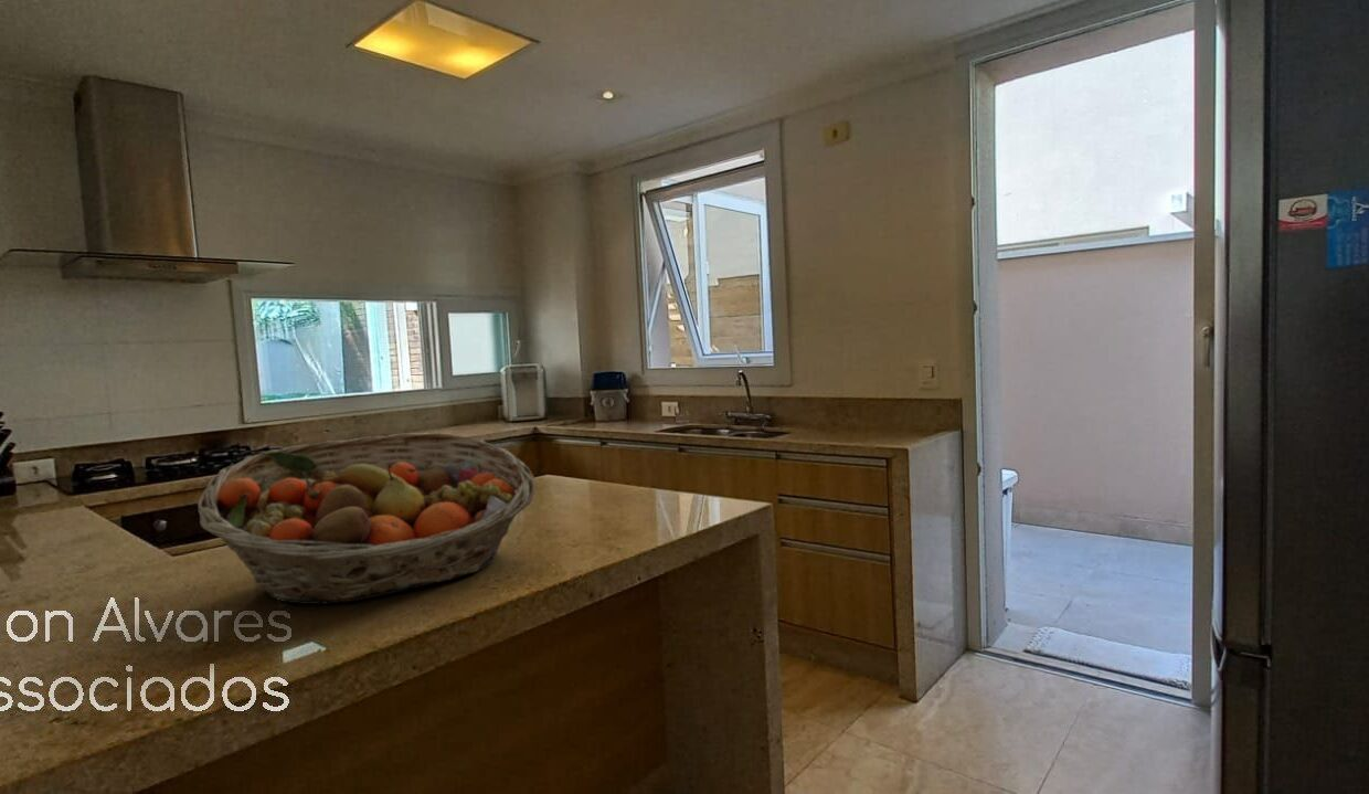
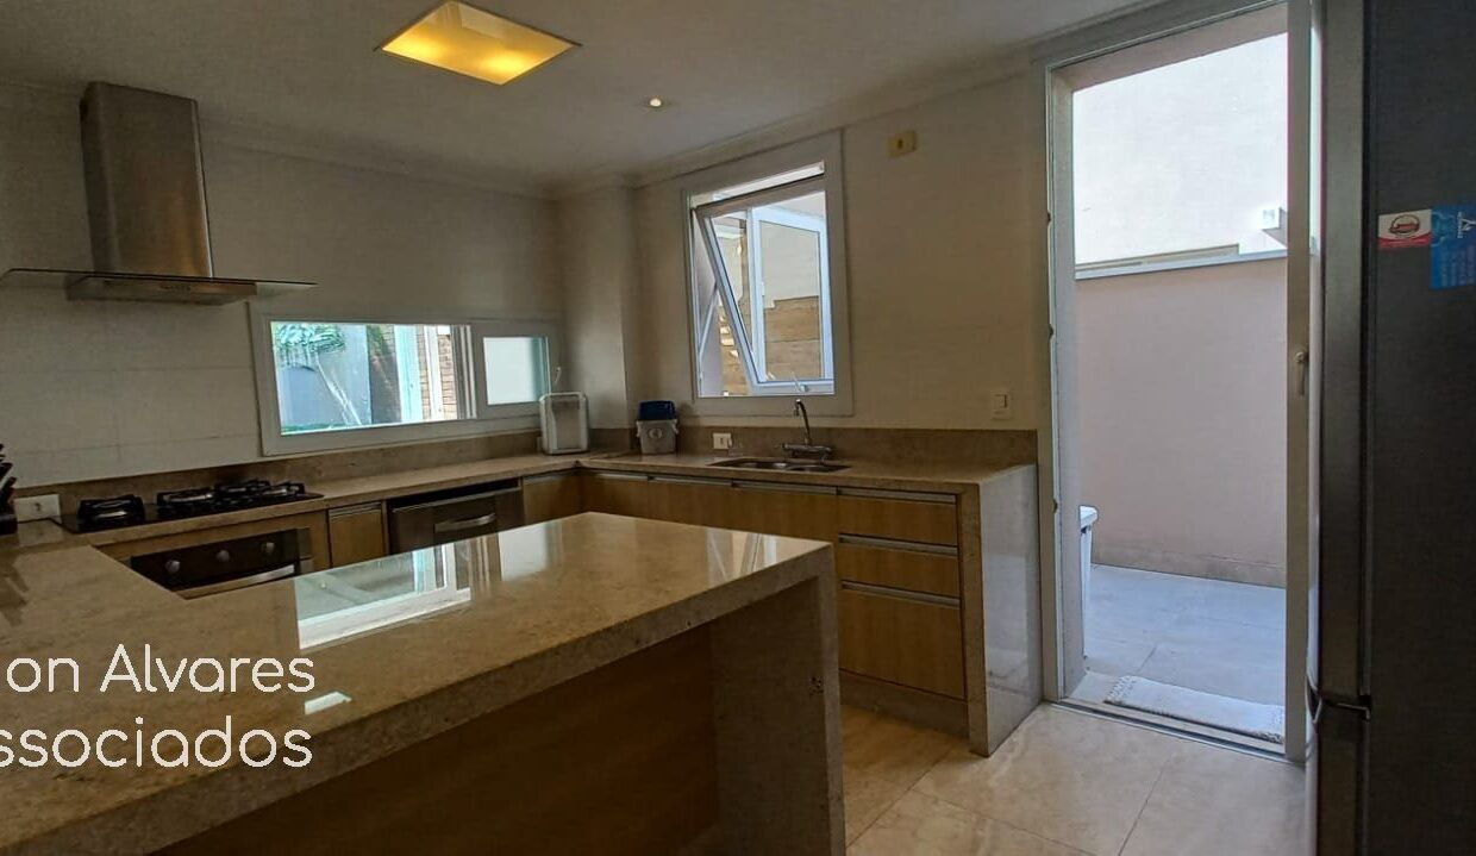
- fruit basket (382, 506)
